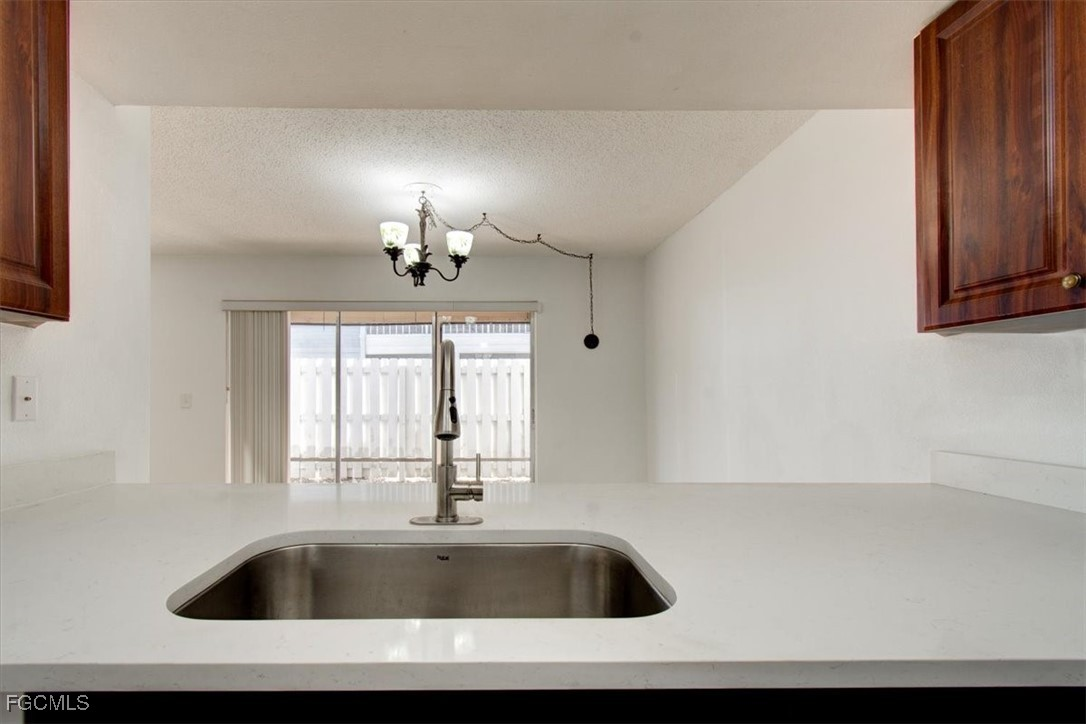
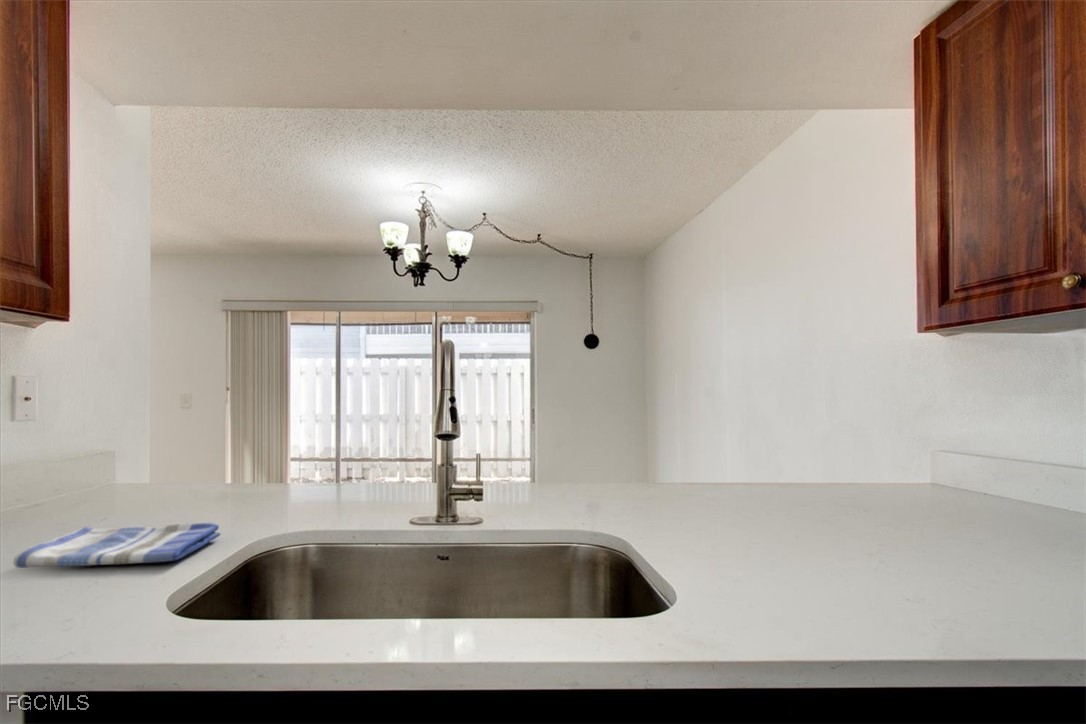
+ dish towel (125, 543)
